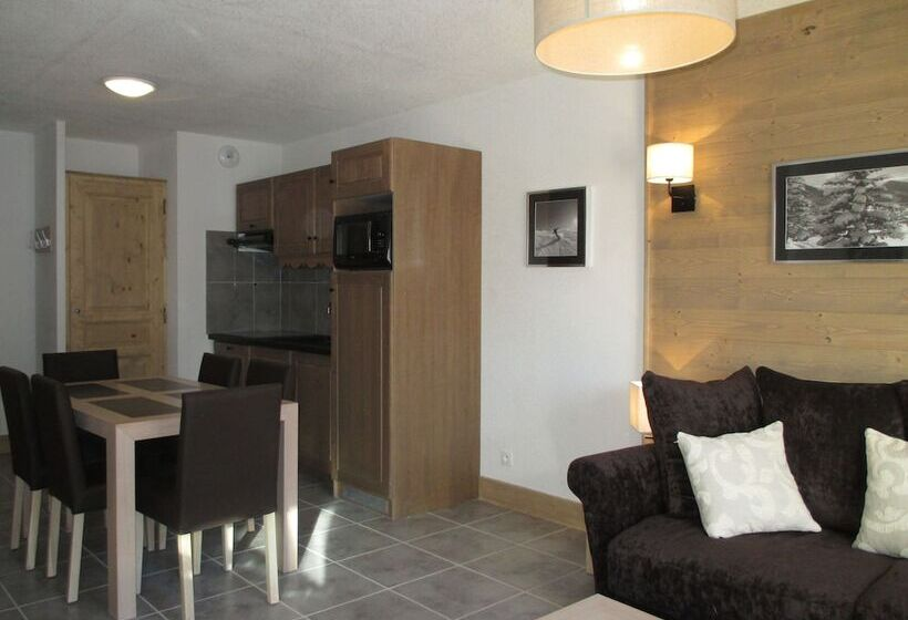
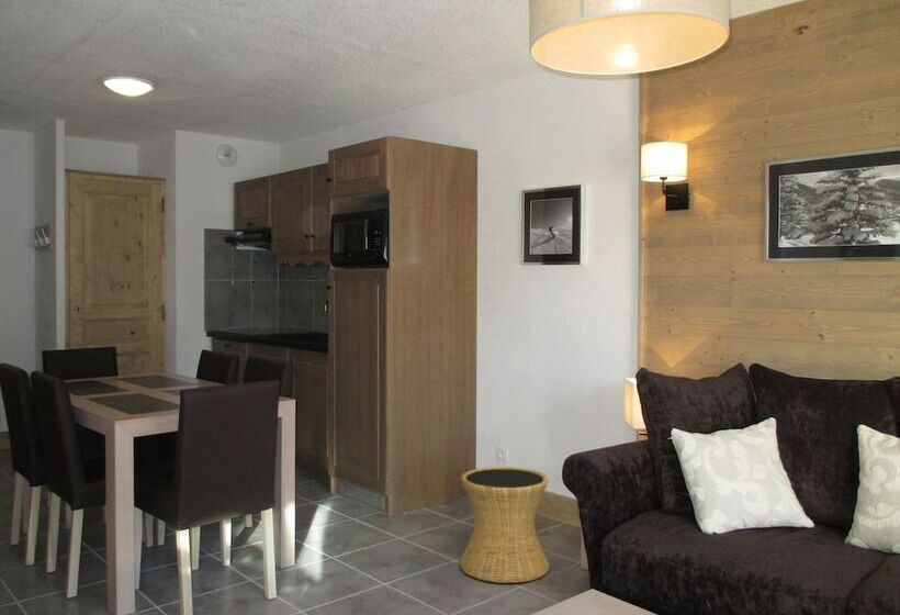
+ side table (504, 522)
